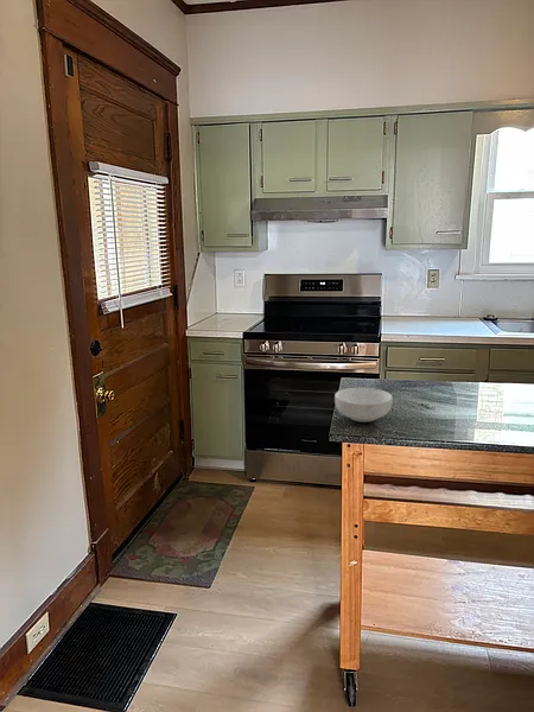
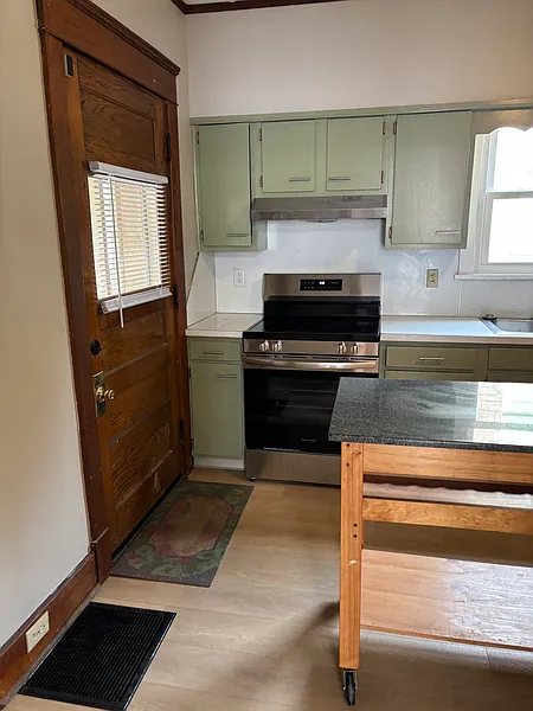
- cereal bowl (362, 406)
